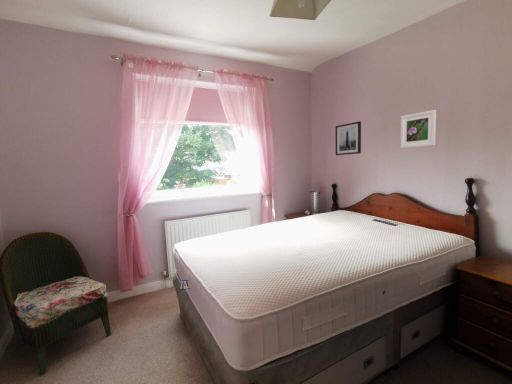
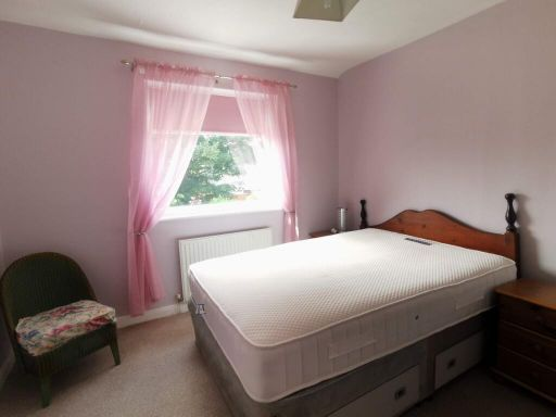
- wall art (347, 139)
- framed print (417, 130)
